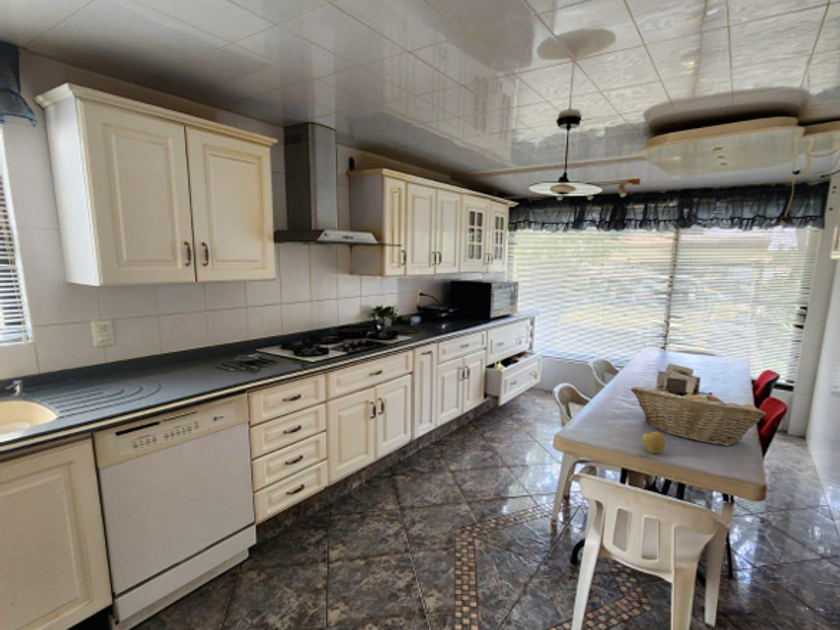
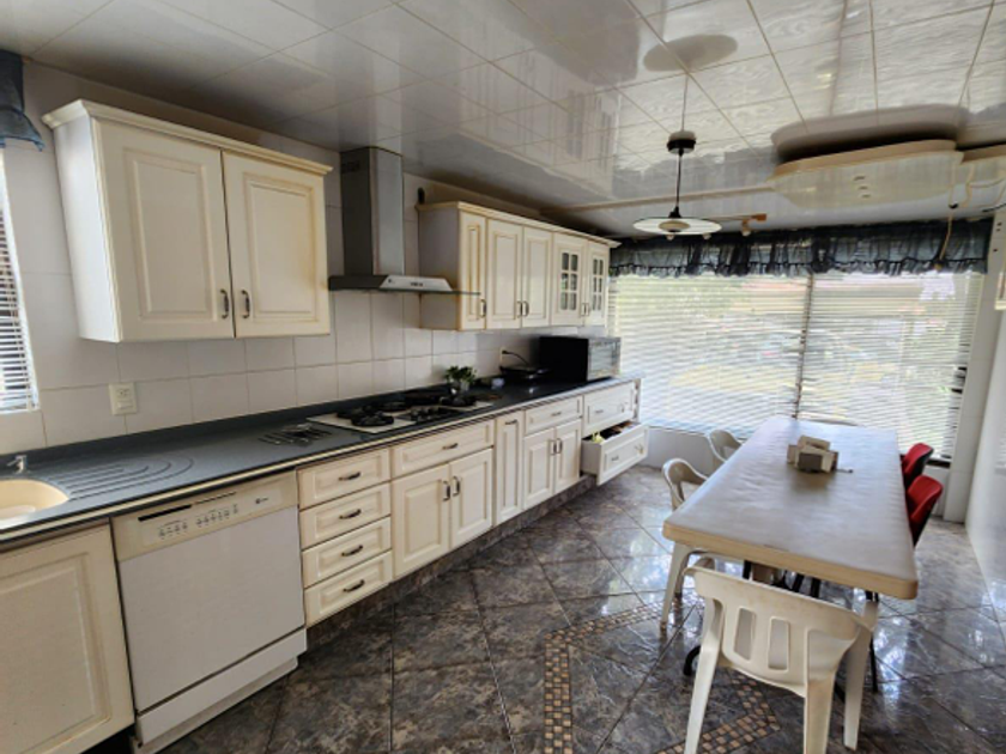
- apple (653, 441)
- fruit basket (692, 408)
